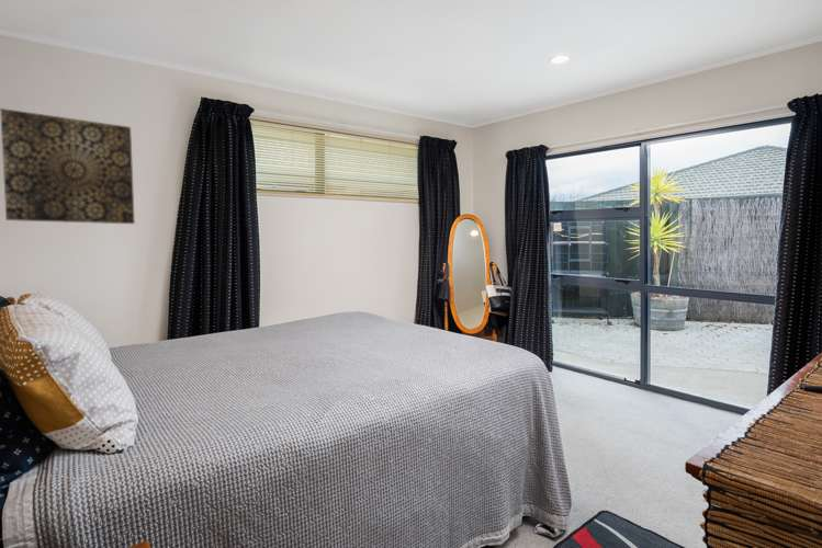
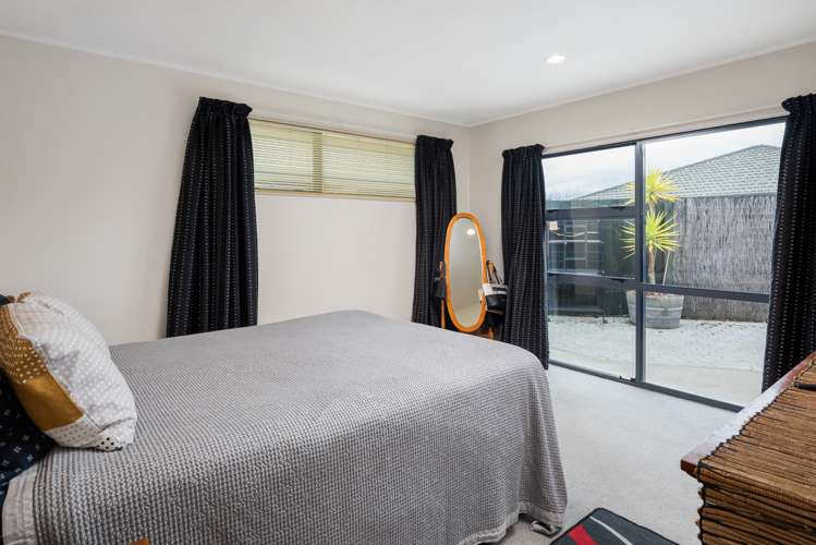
- wall art (72, 170)
